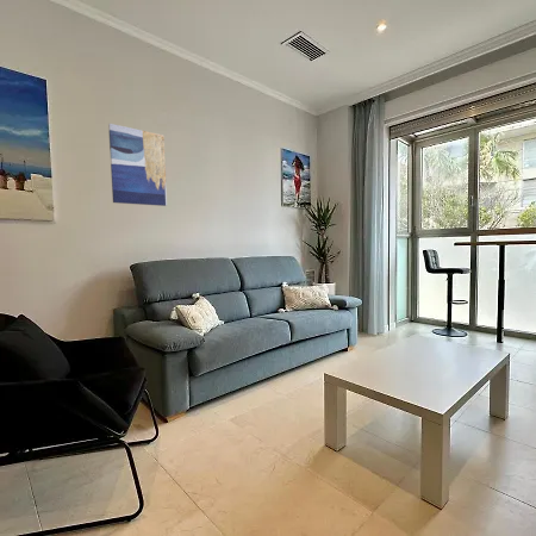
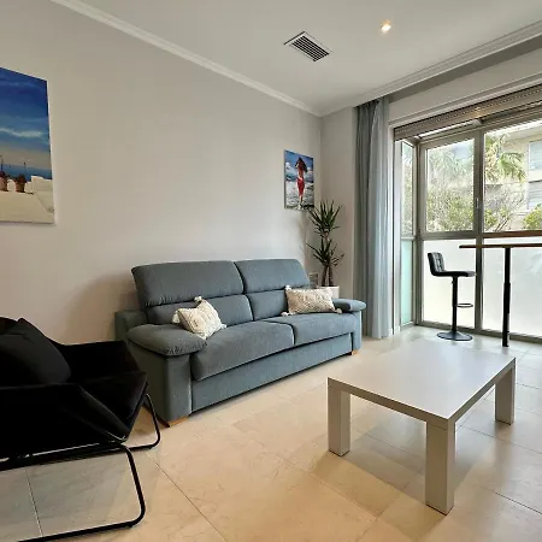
- wall art (139, 167)
